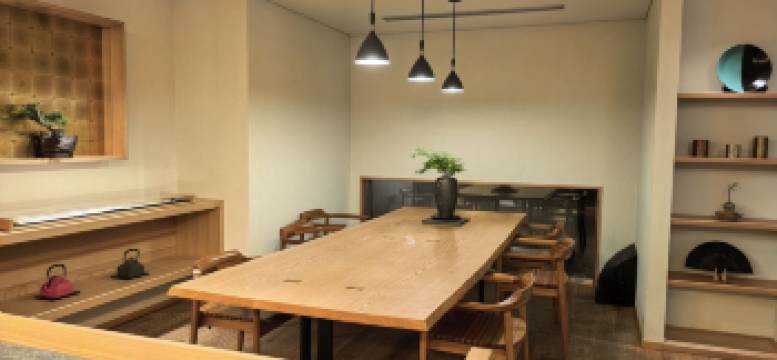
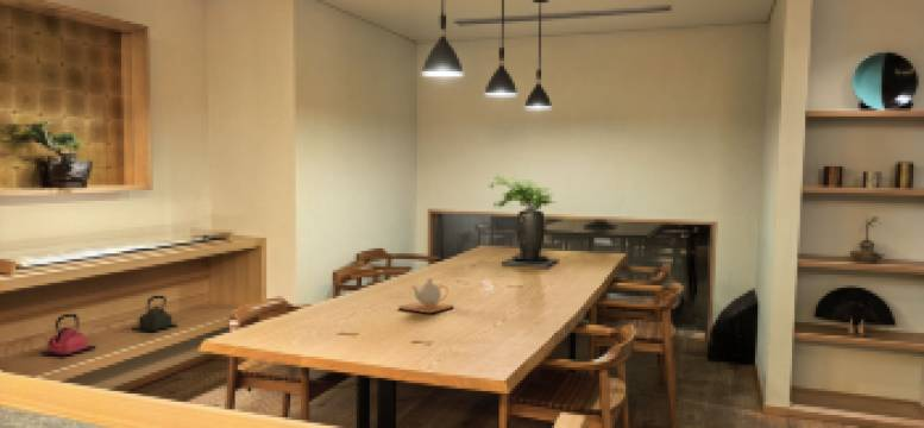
+ teapot (426, 292)
